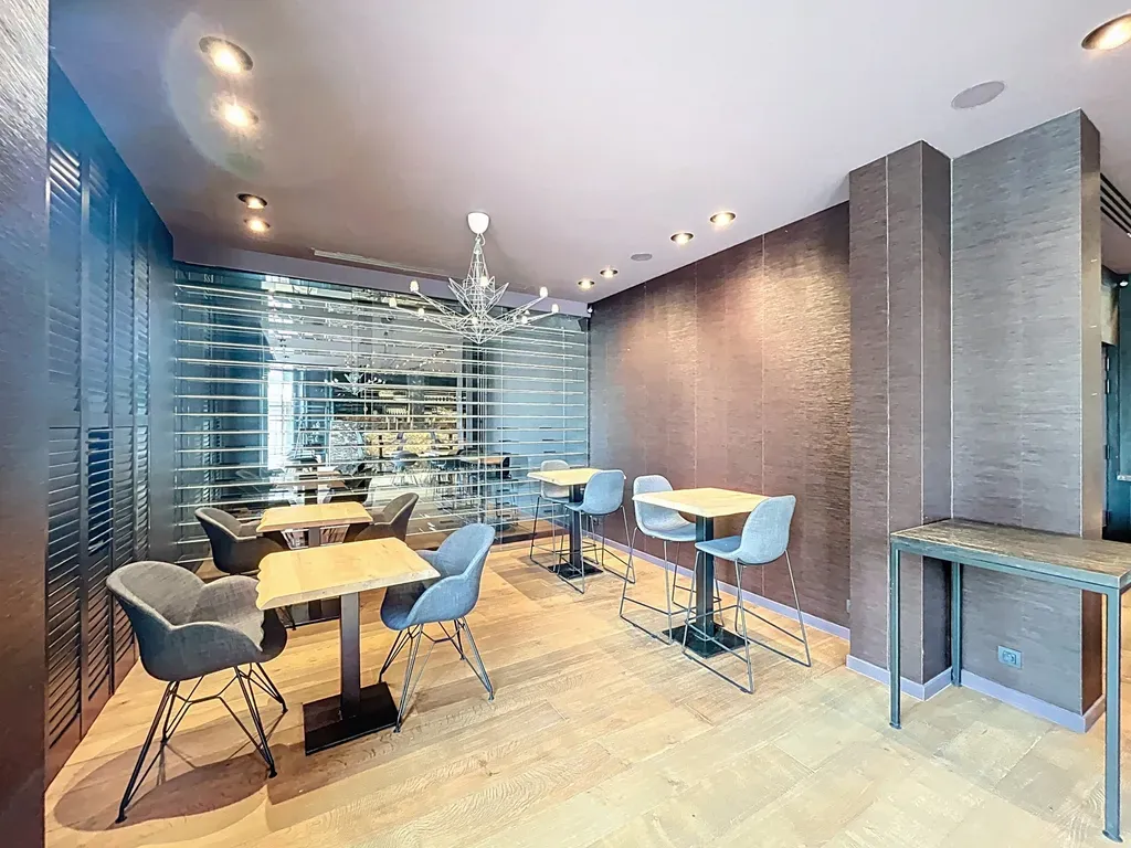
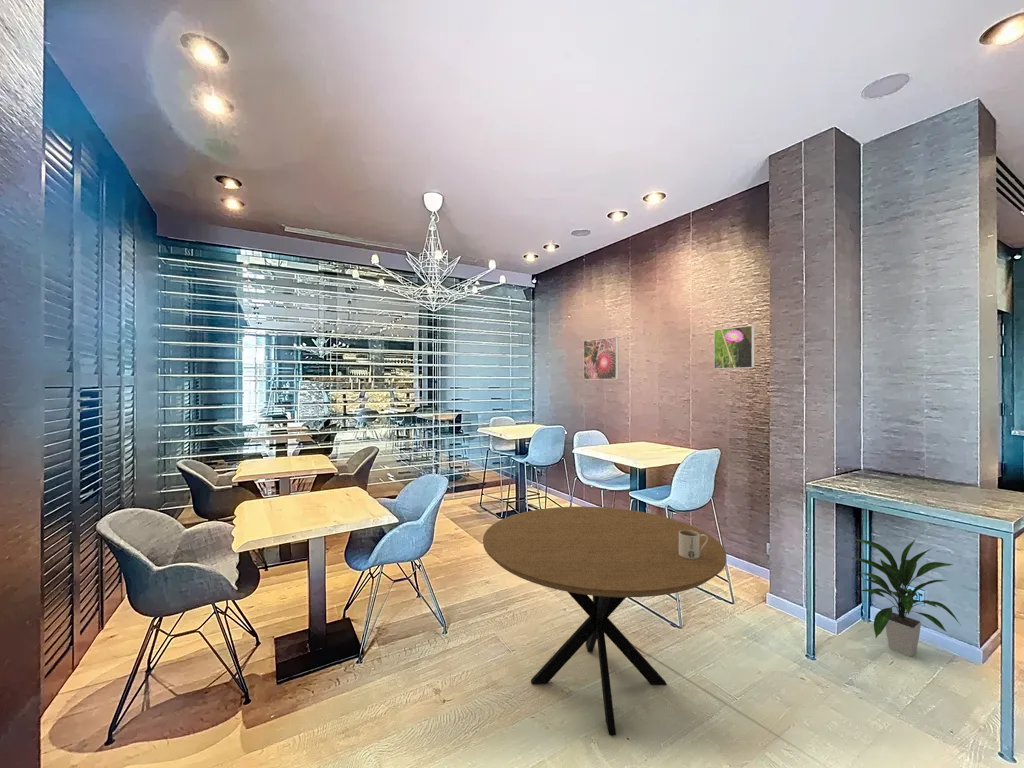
+ dining table (598, 610)
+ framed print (600, 359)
+ mug (693, 543)
+ indoor plant (898, 593)
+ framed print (733, 348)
